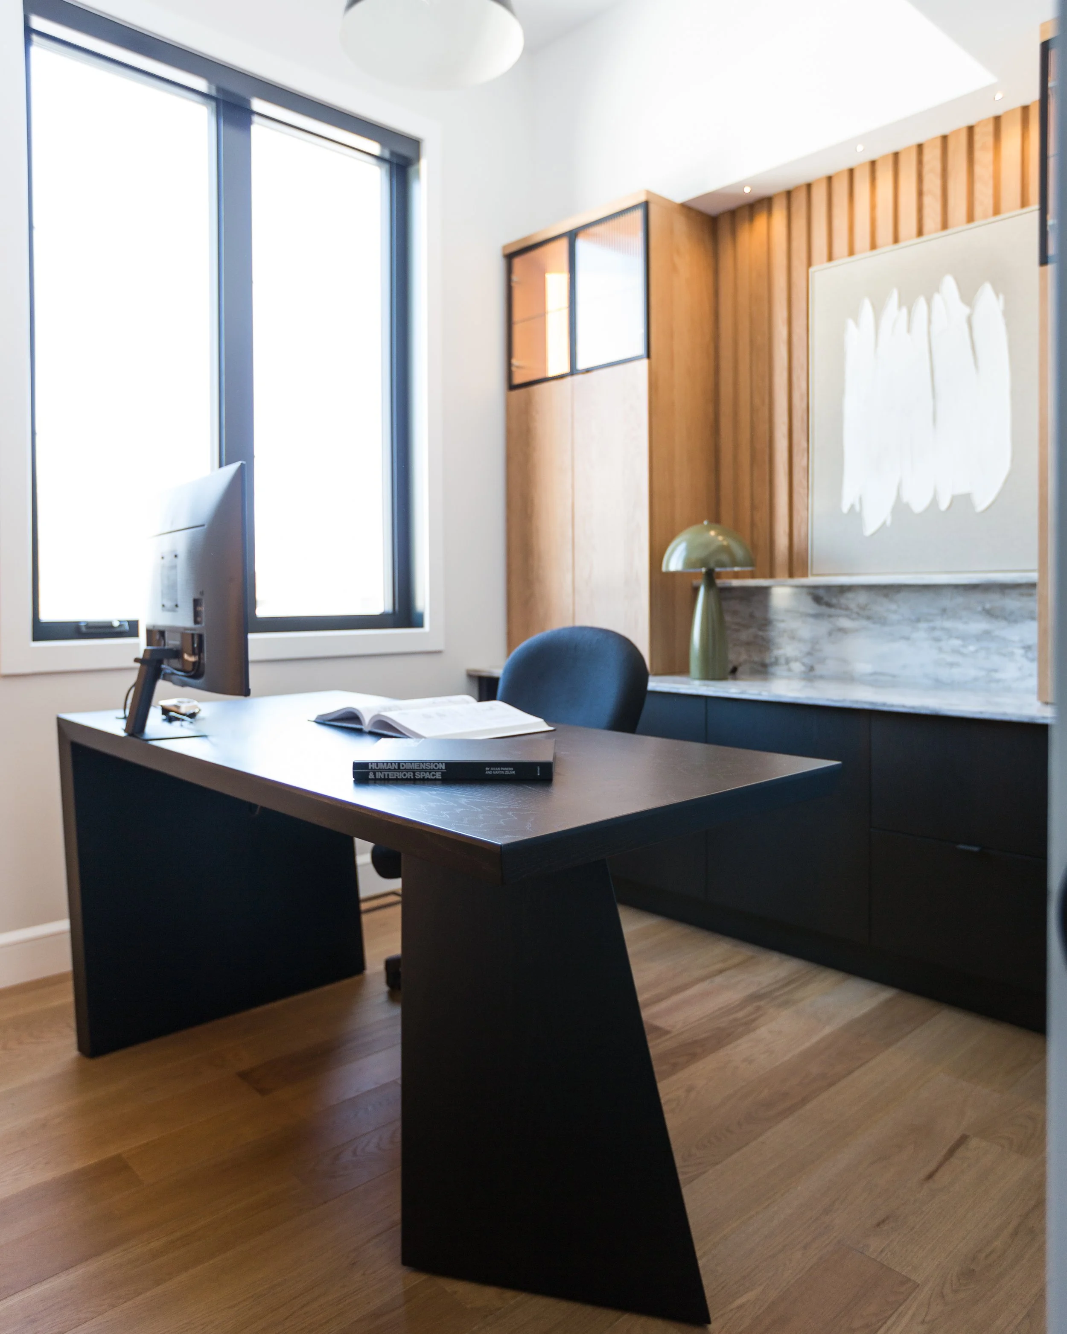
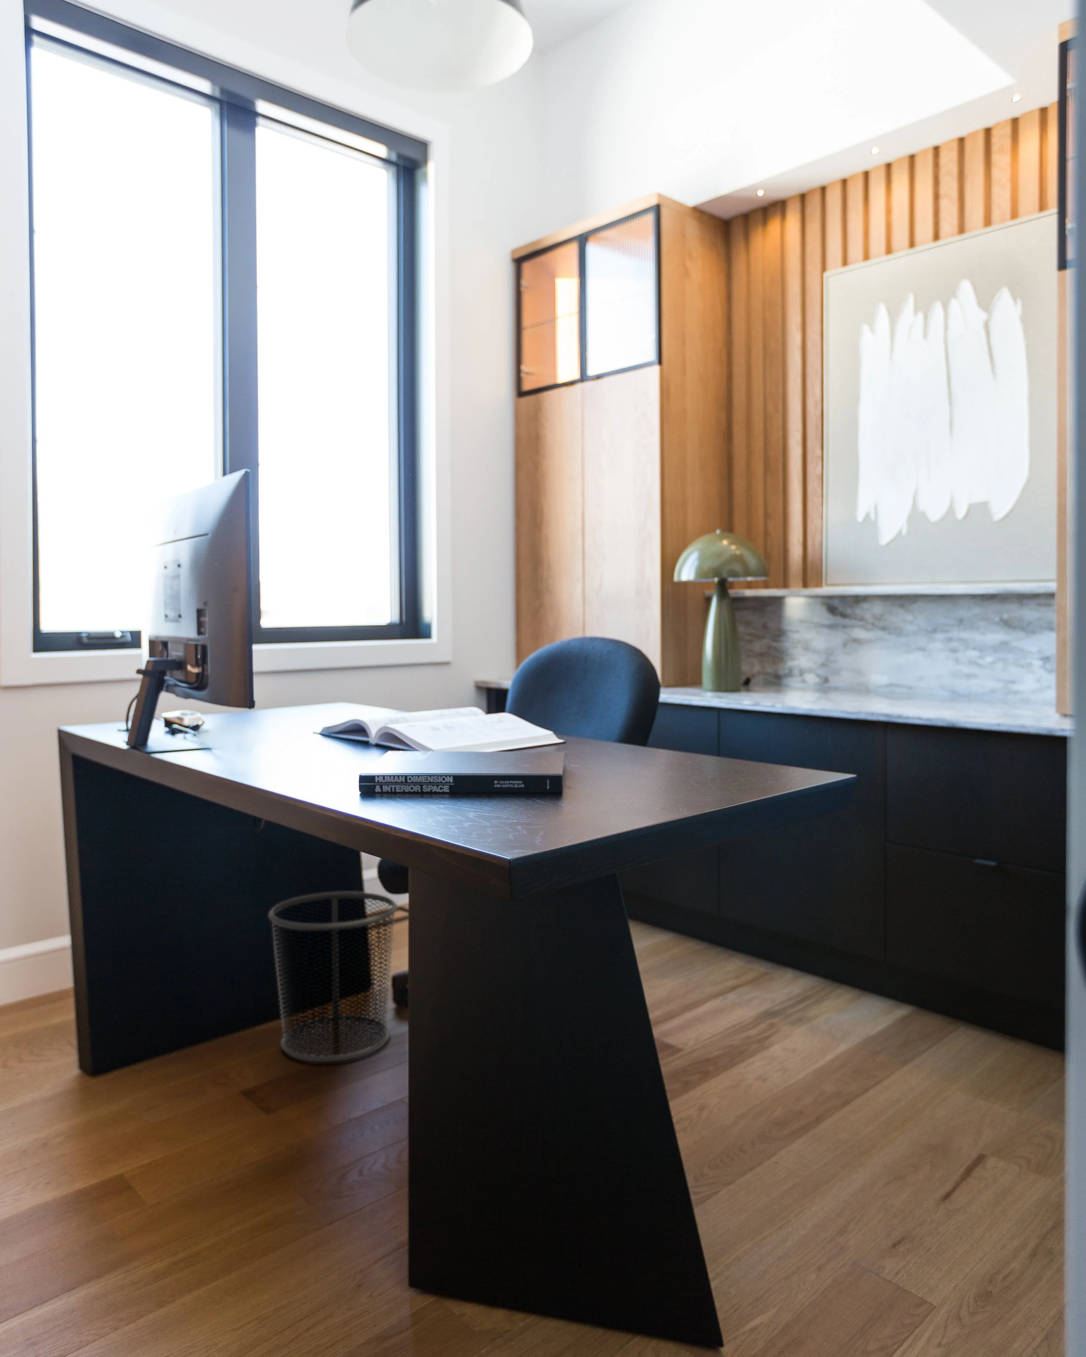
+ waste bin (335, 974)
